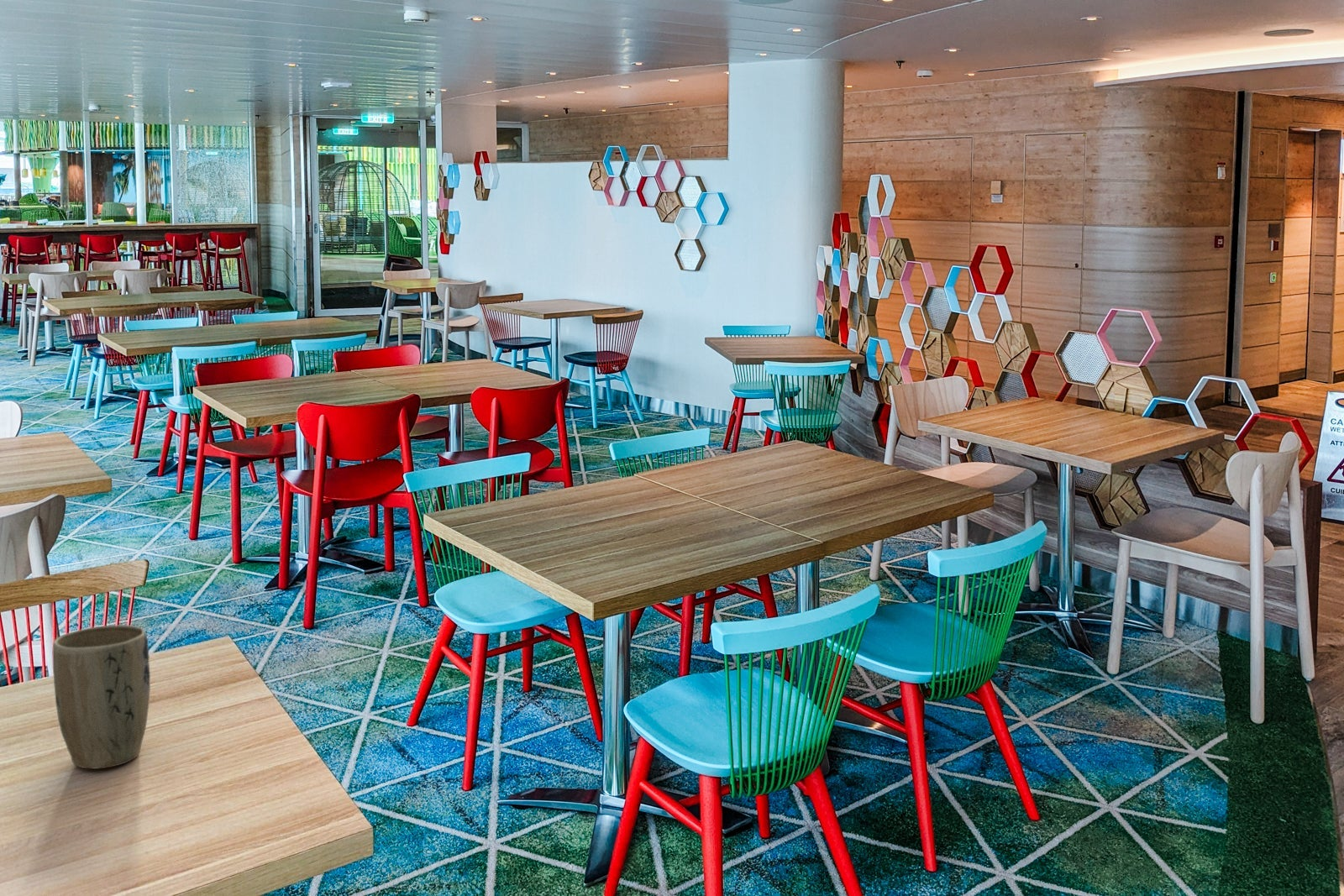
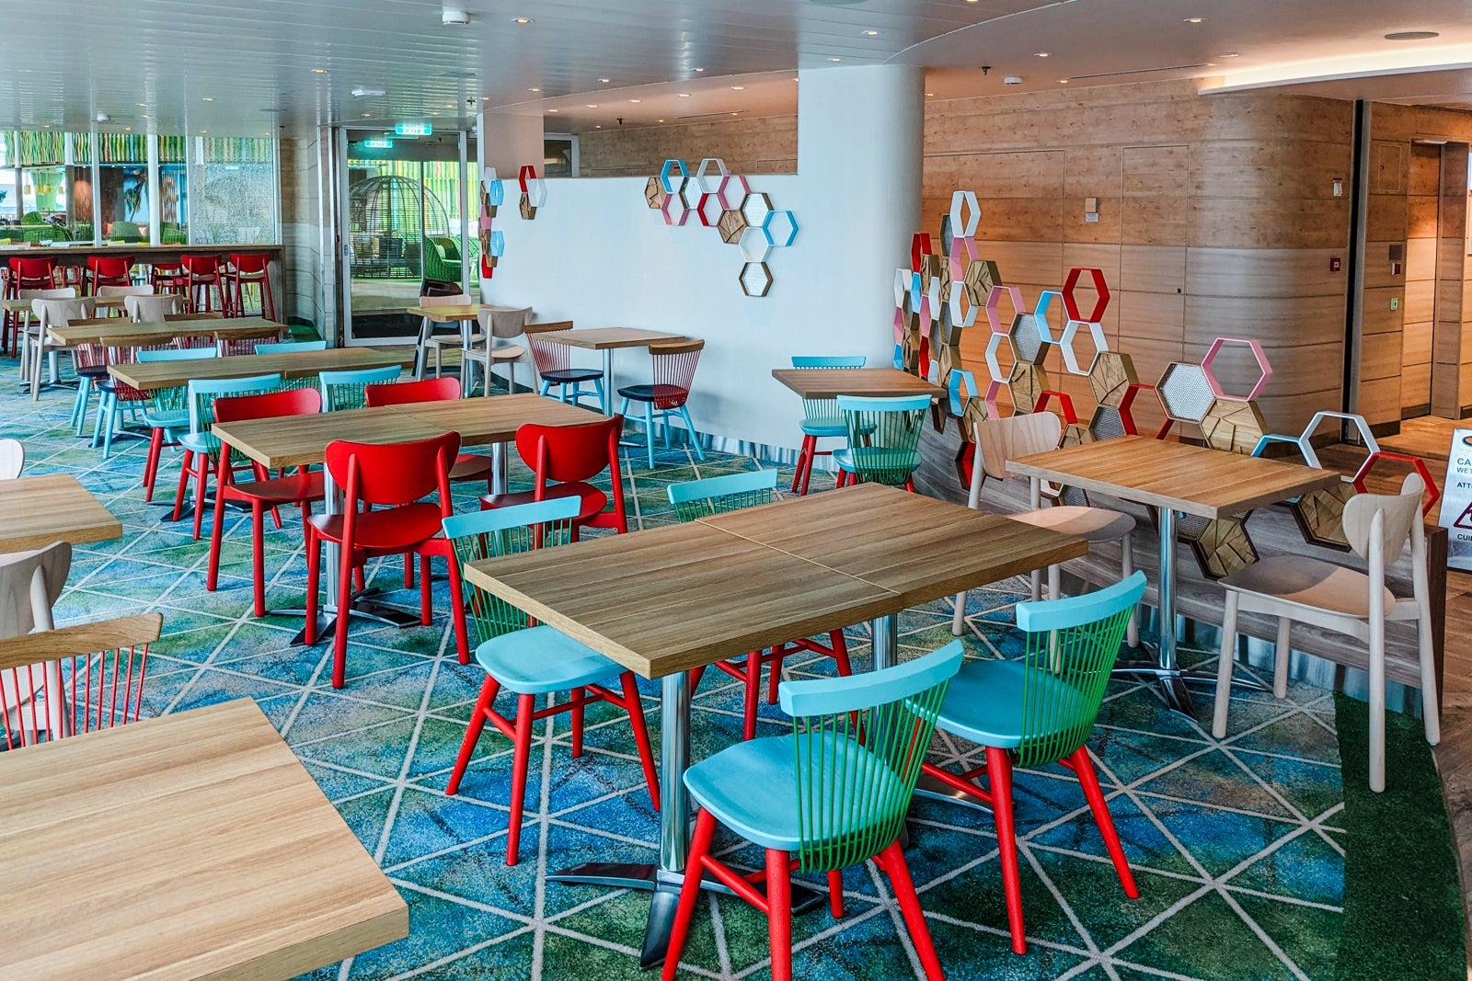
- plant pot (104, 697)
